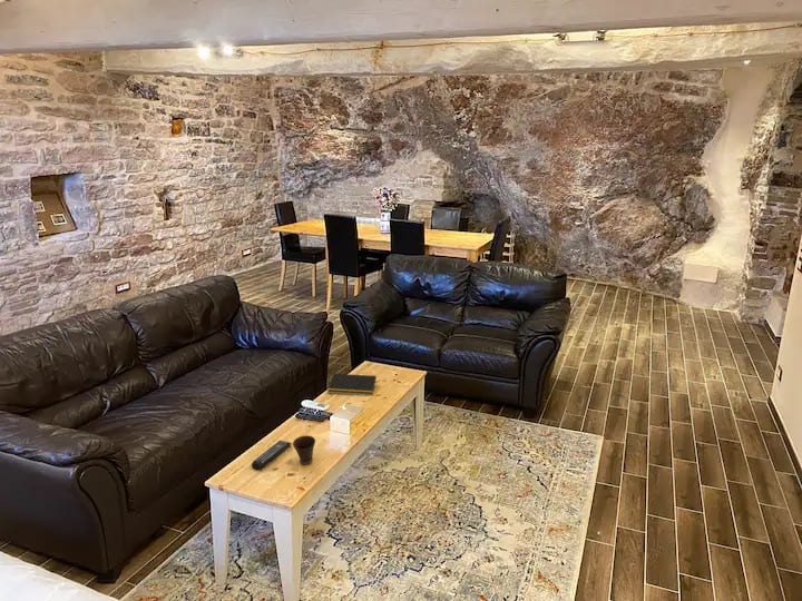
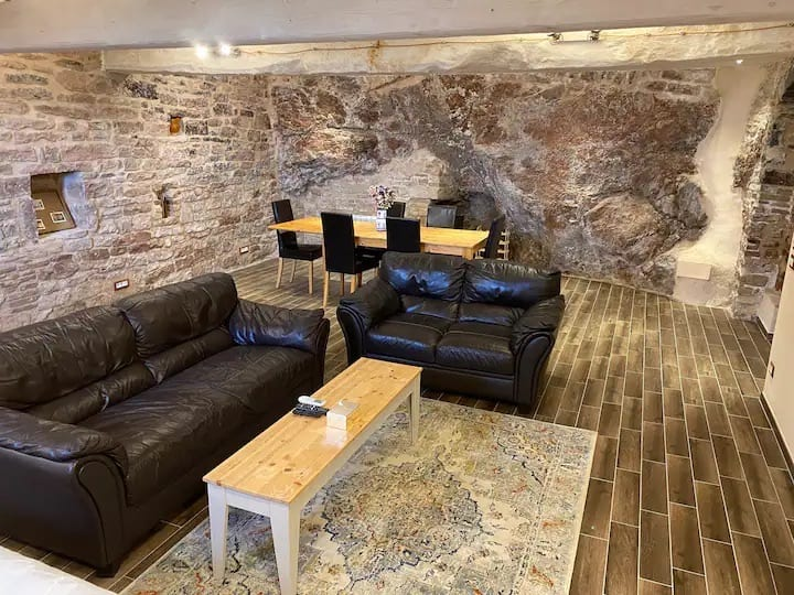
- notepad (352, 384)
- cup (304, 452)
- remote control (272, 453)
